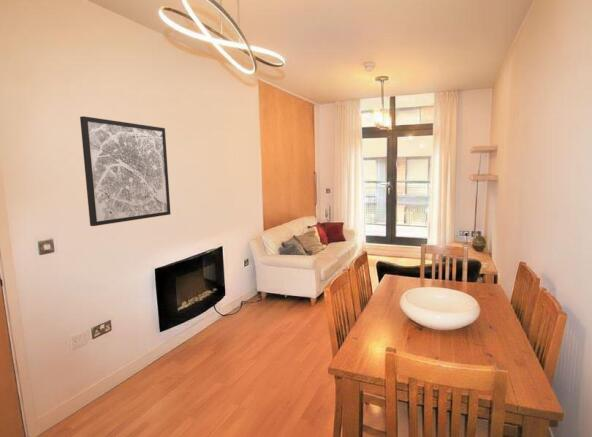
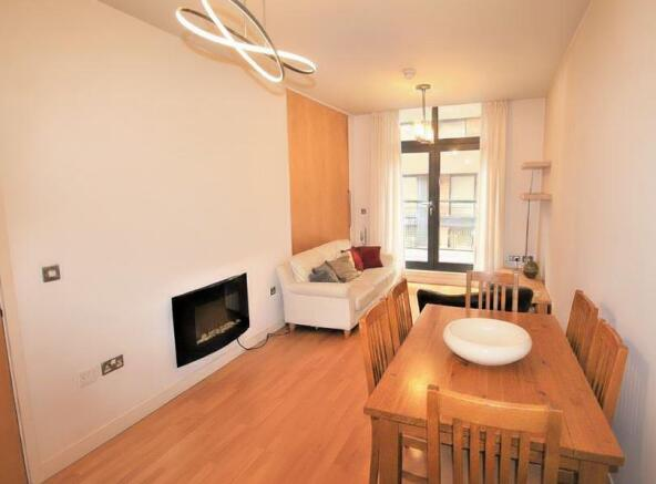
- wall art (131, 172)
